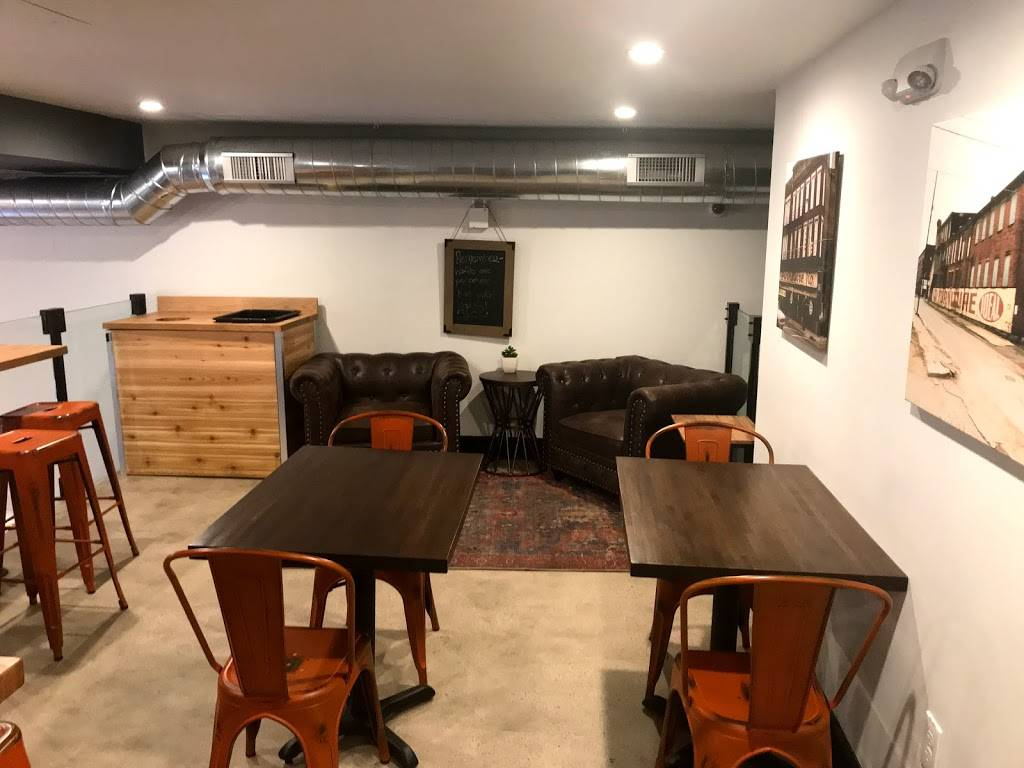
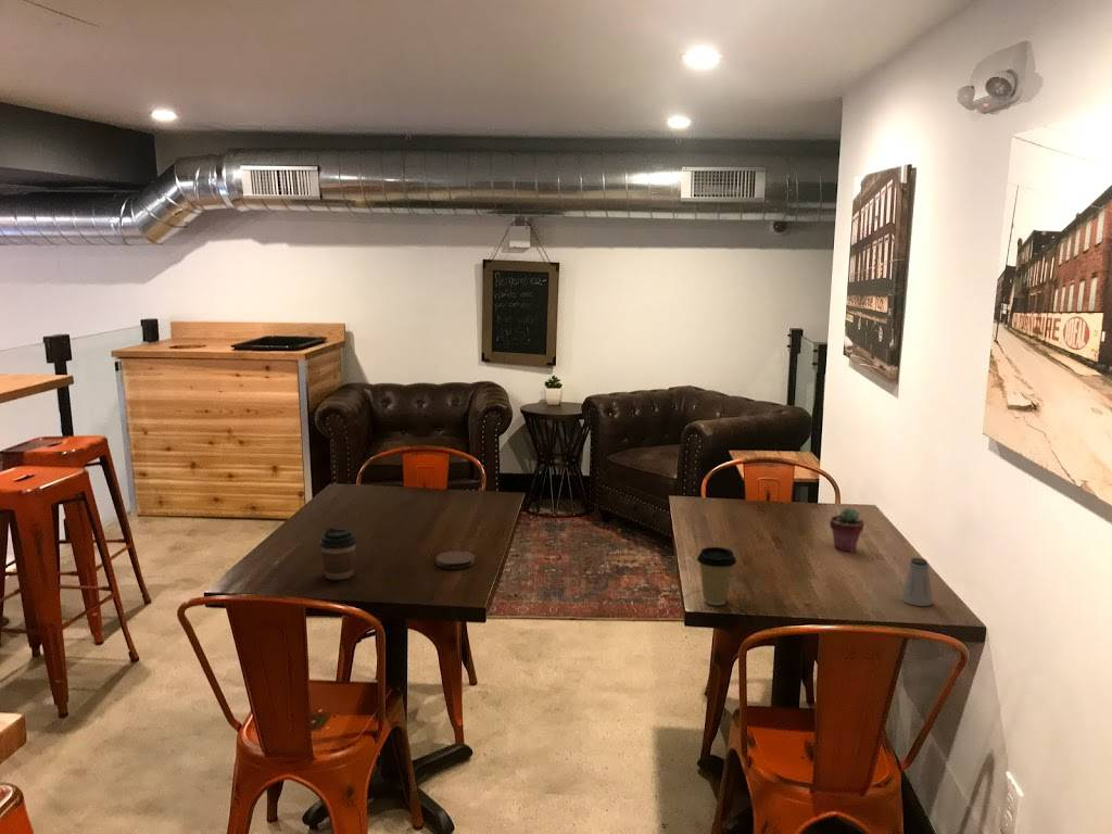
+ saltshaker (917, 580)
+ coffee cup (716, 577)
+ coffee cup (338, 552)
+ potted succulent (846, 528)
+ coaster (455, 559)
